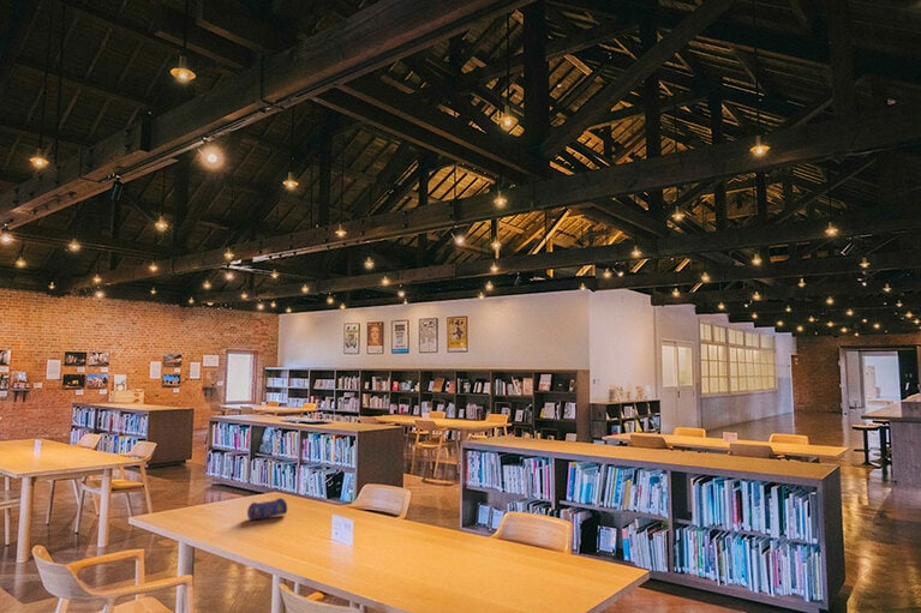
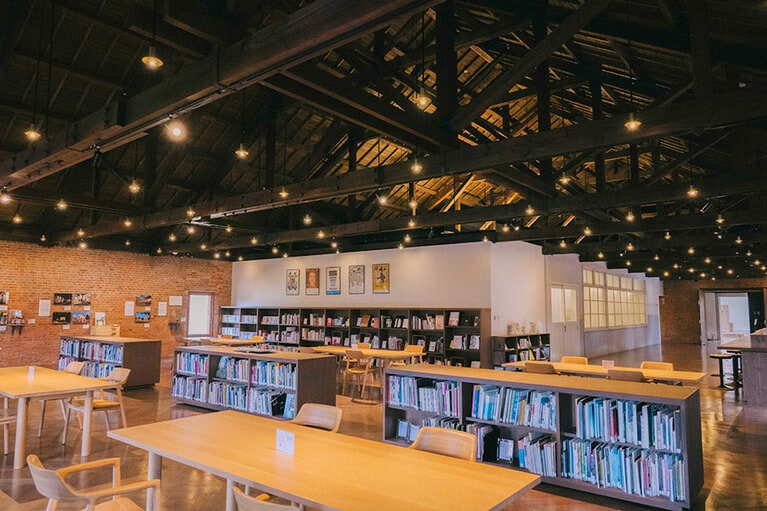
- pencil case (267, 507)
